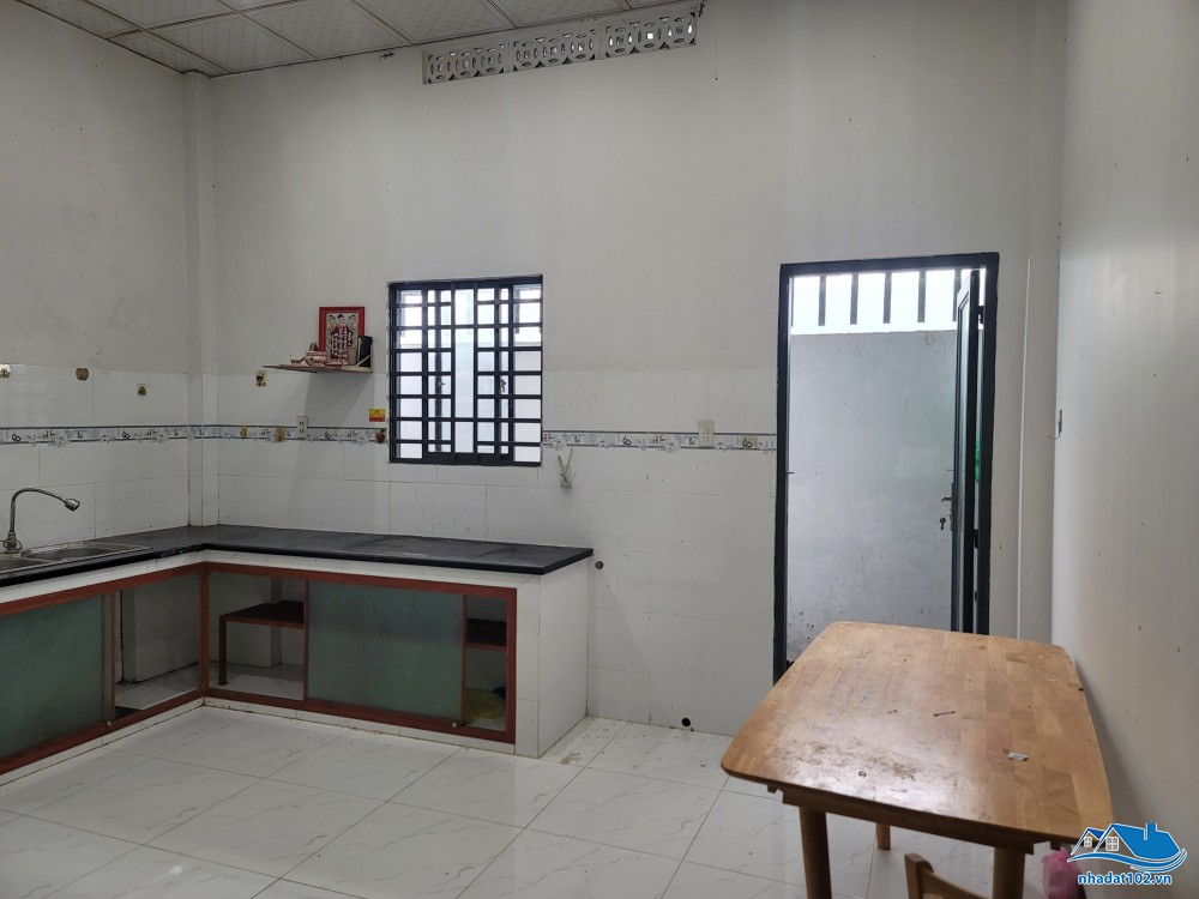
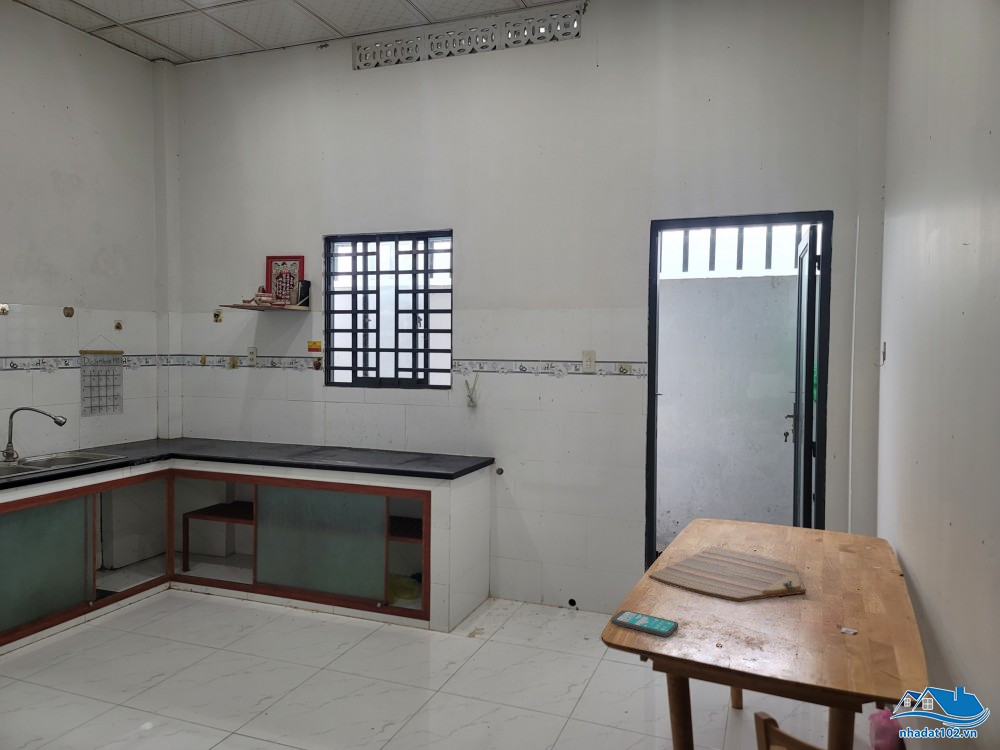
+ calendar (102, 375)
+ smartphone (644, 622)
+ cutting board (740, 572)
